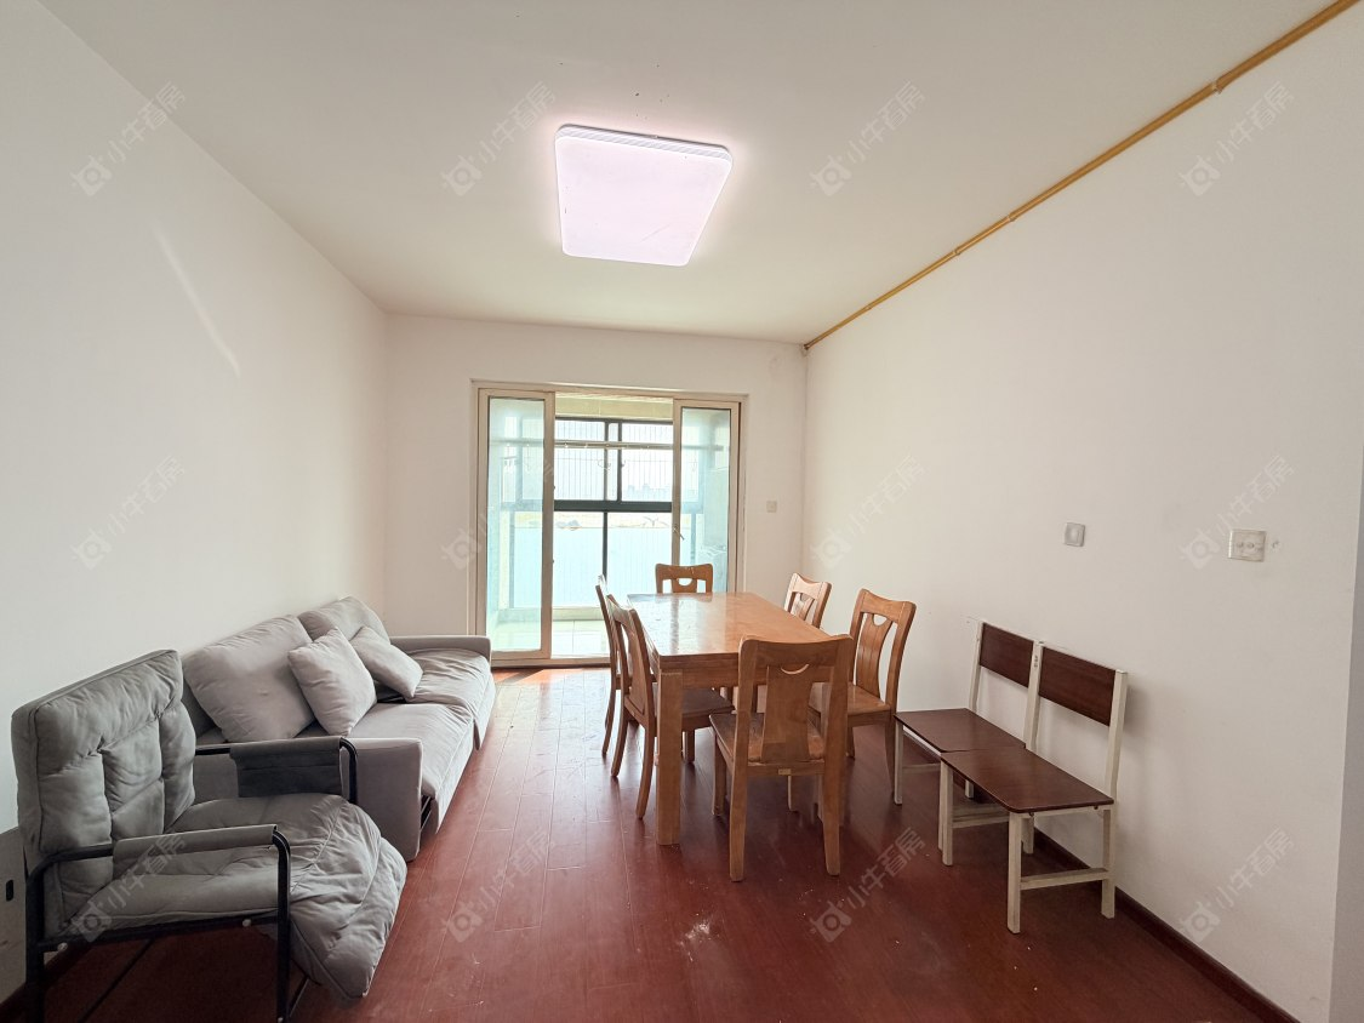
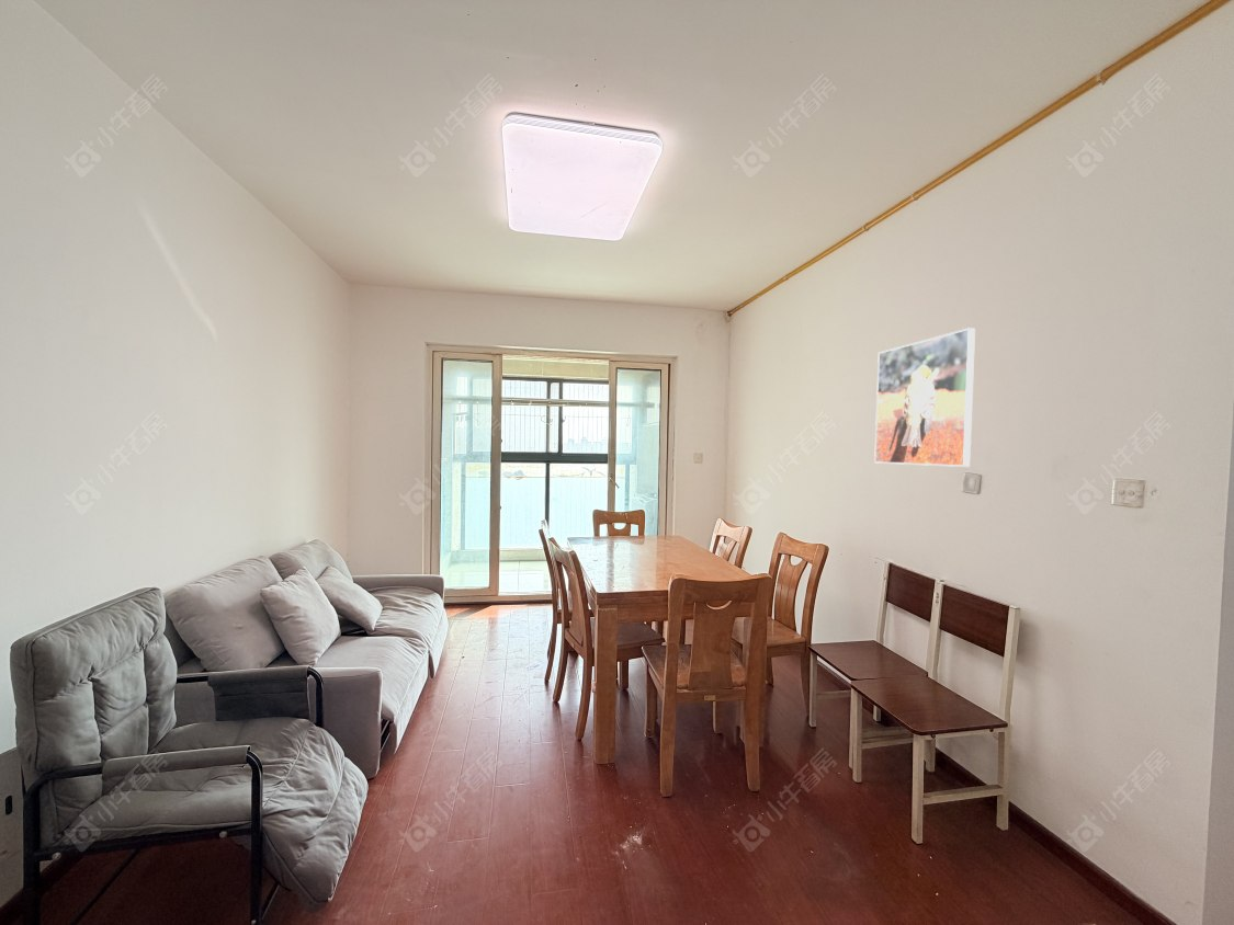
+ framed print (918, 403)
